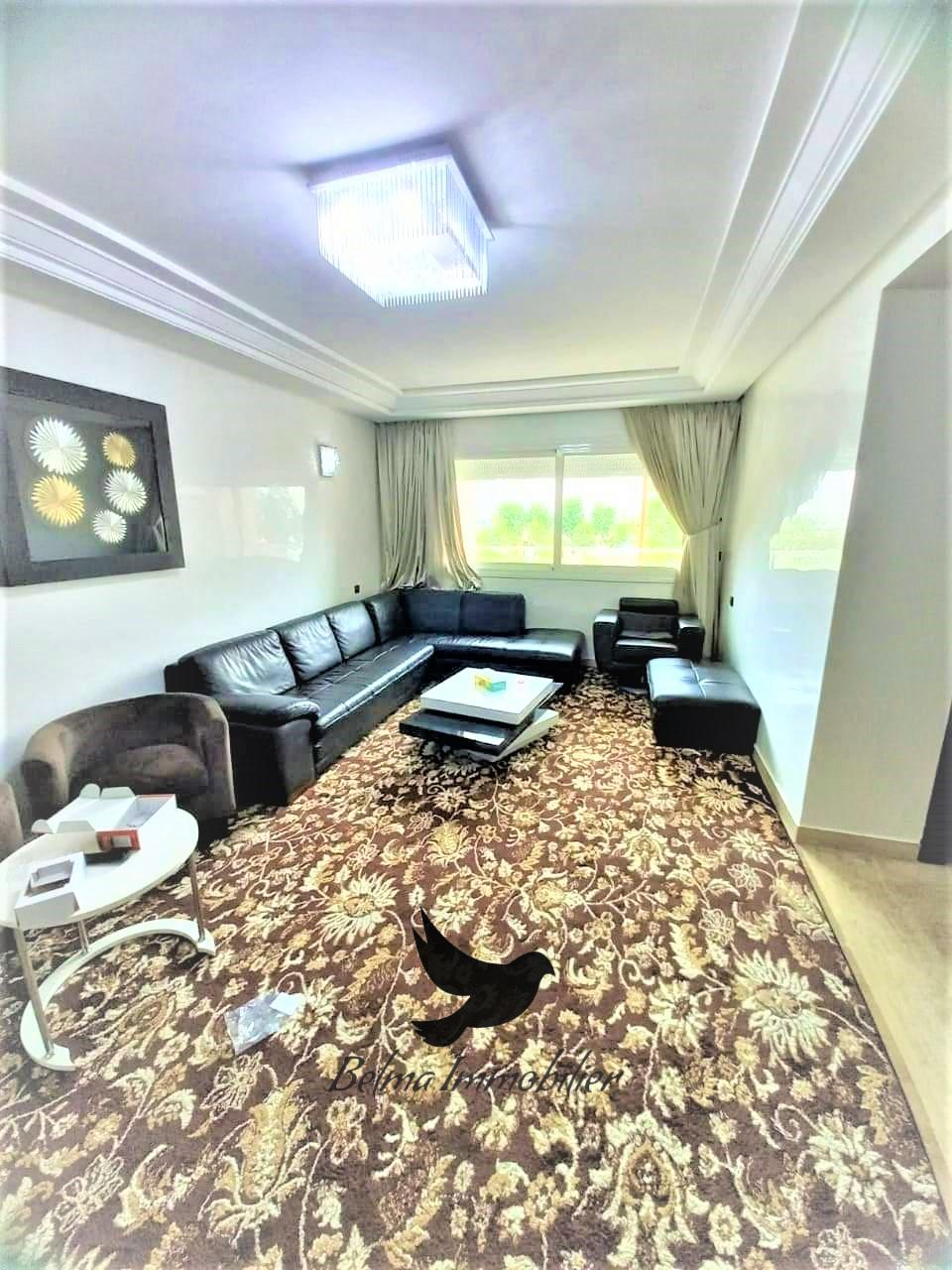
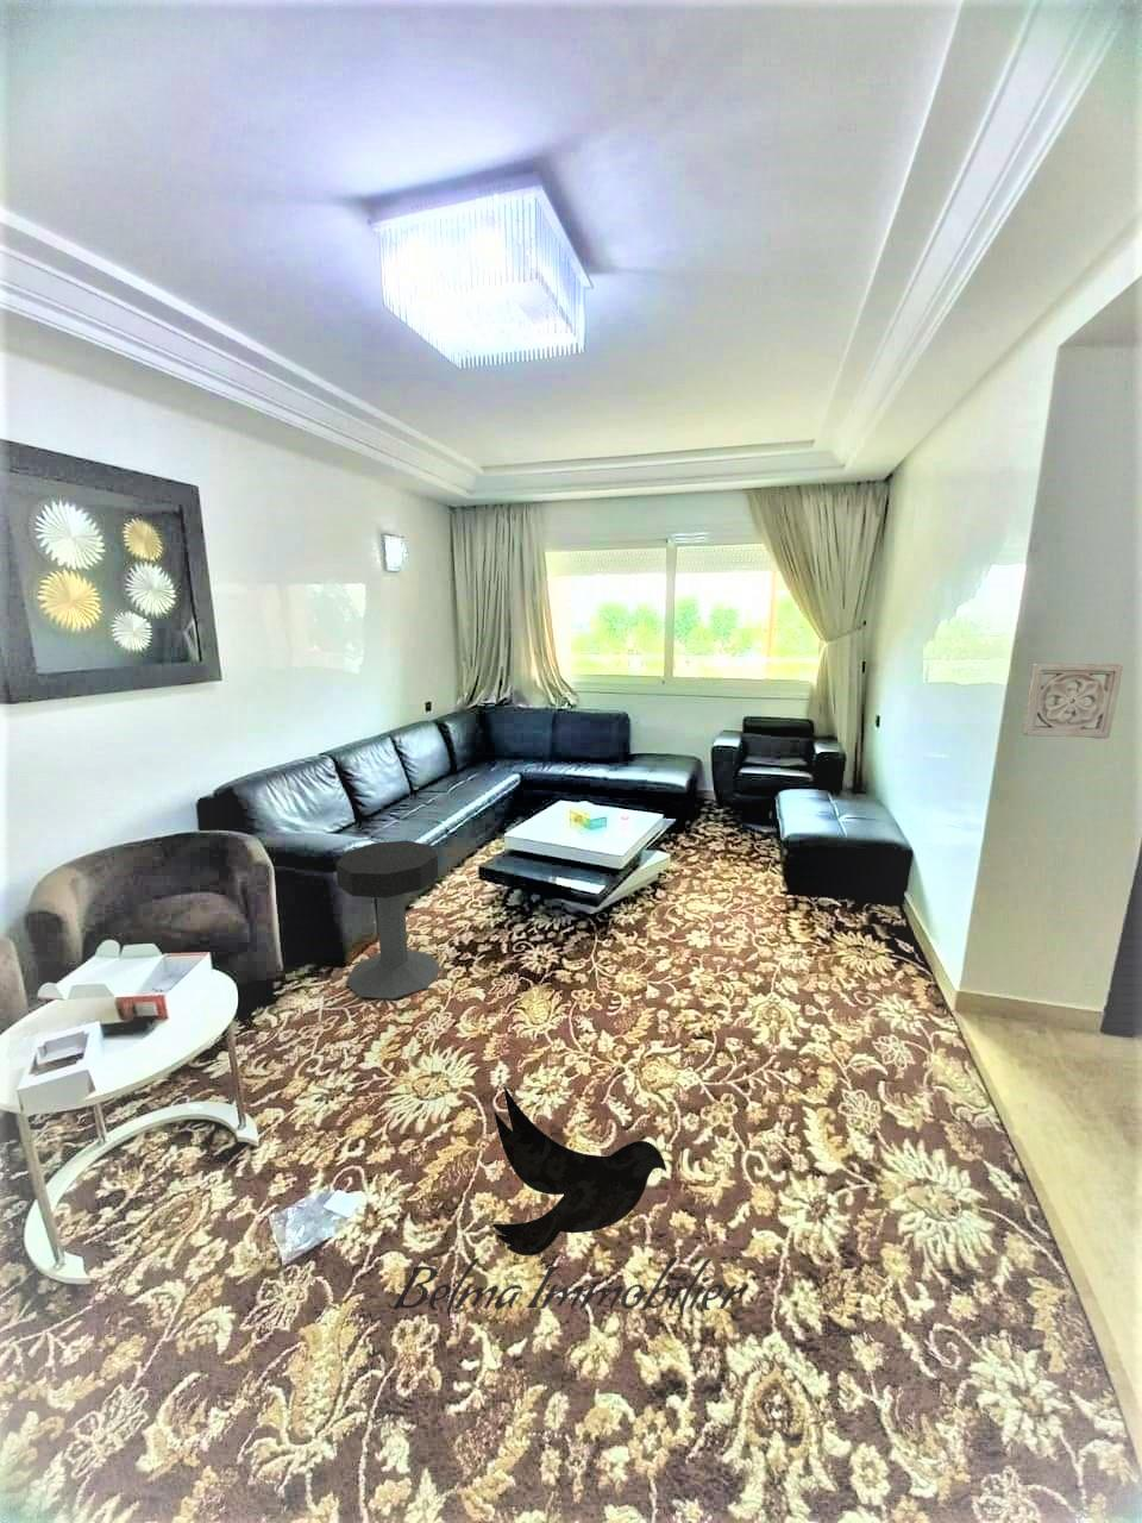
+ wall ornament (1070, 700)
+ side table (390, 915)
